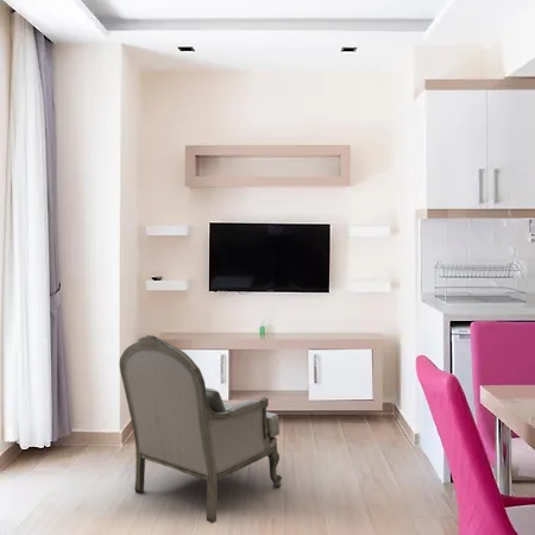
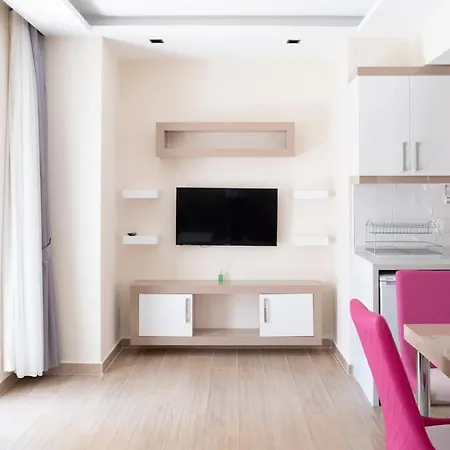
- armchair (200, 409)
